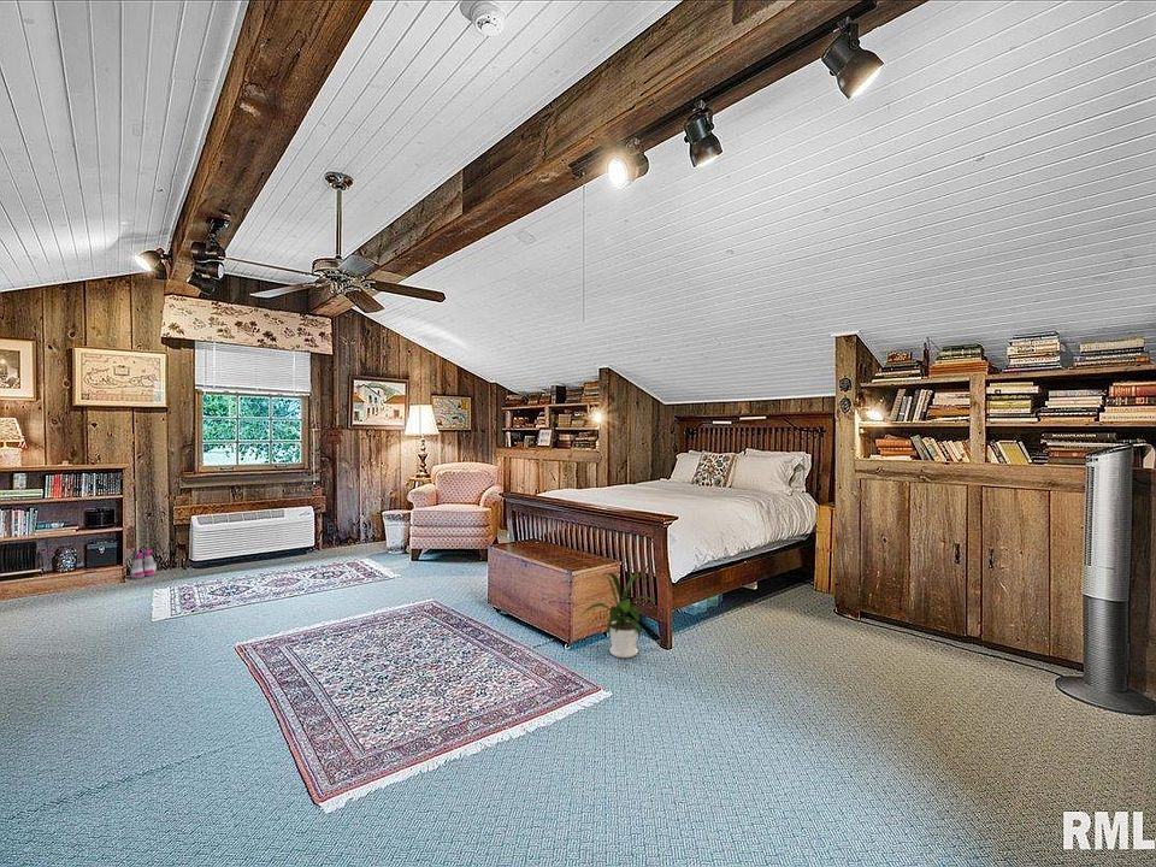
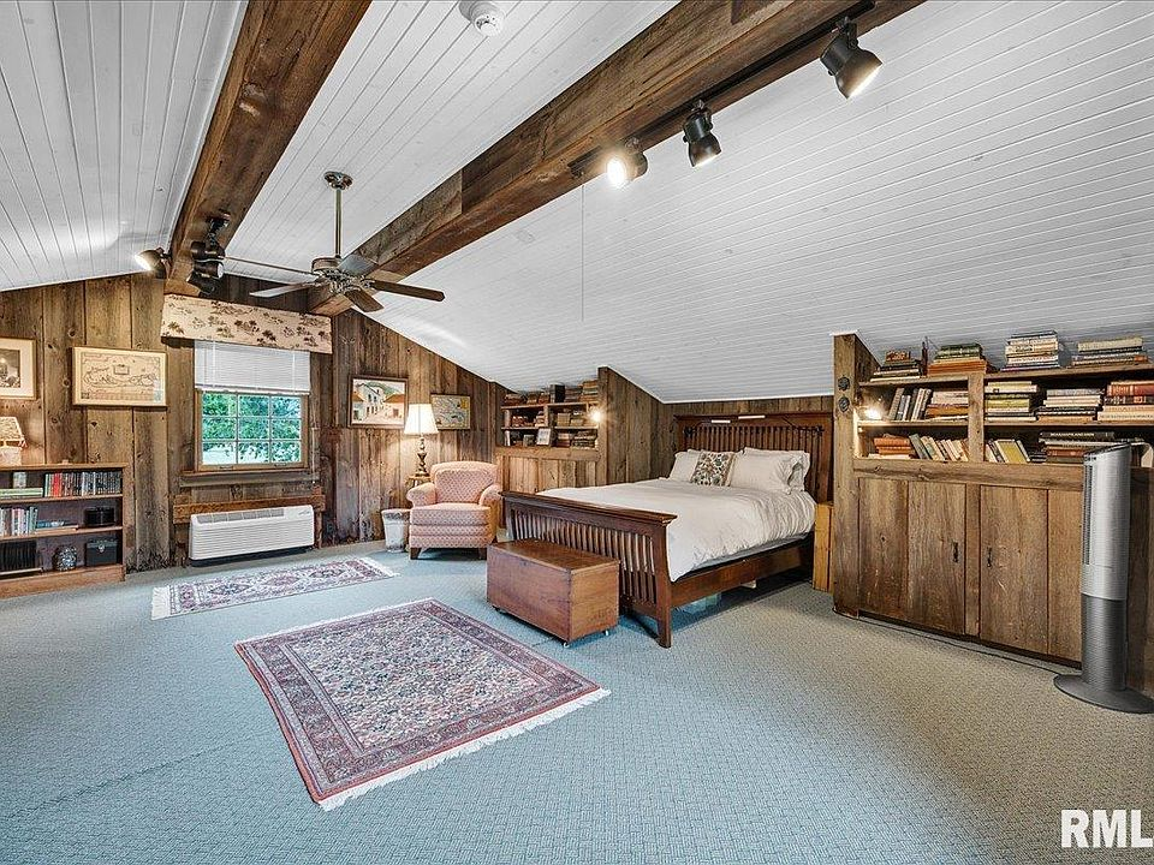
- boots (143, 562)
- house plant (623, 612)
